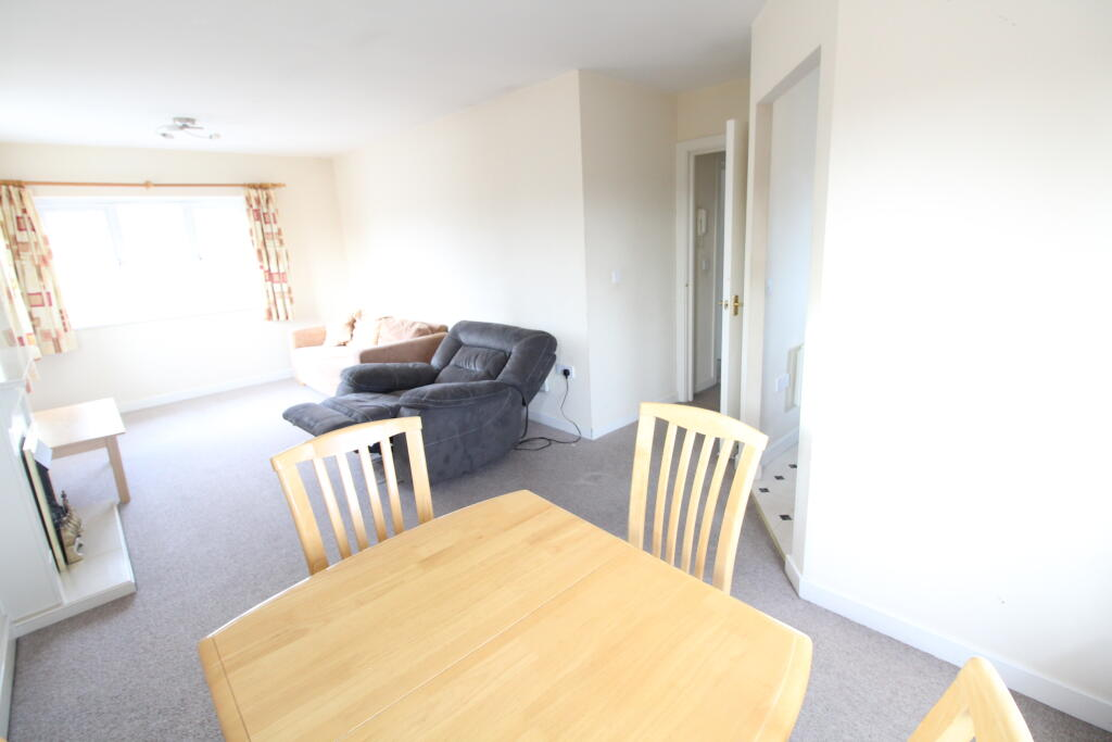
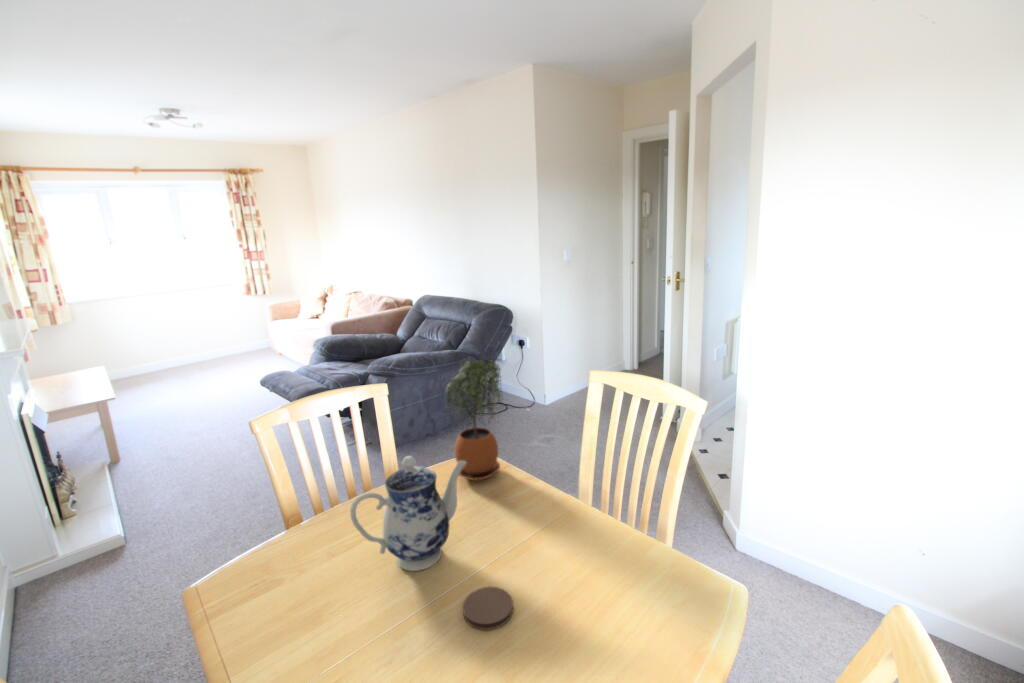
+ coaster (488, 607)
+ teapot (414, 507)
+ potted plant (475, 417)
